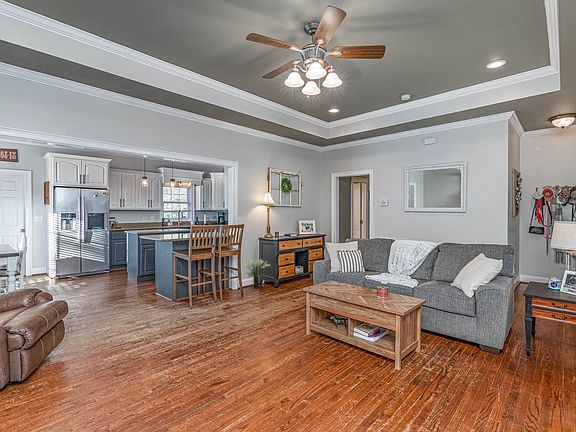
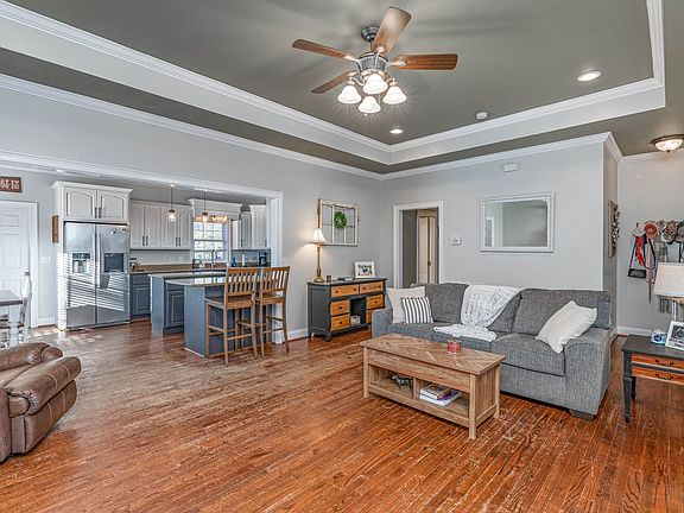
- potted plant (256, 272)
